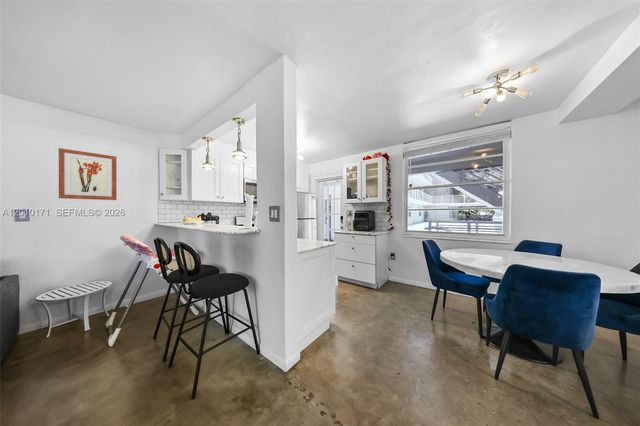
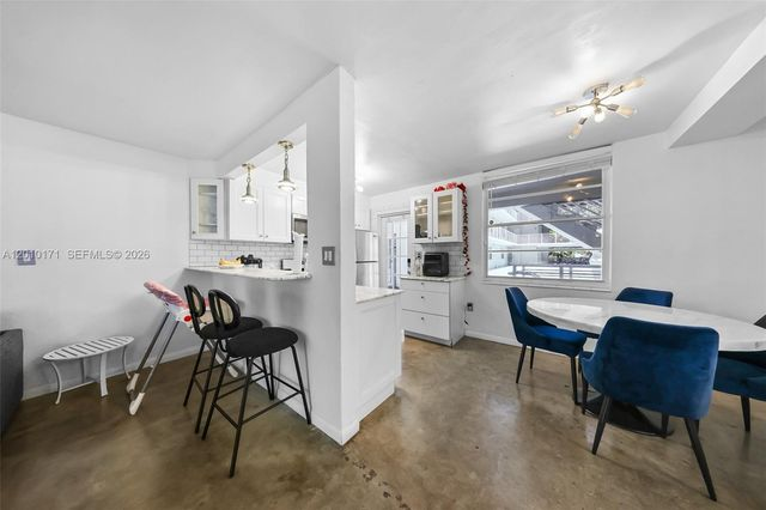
- wall art (89, 176)
